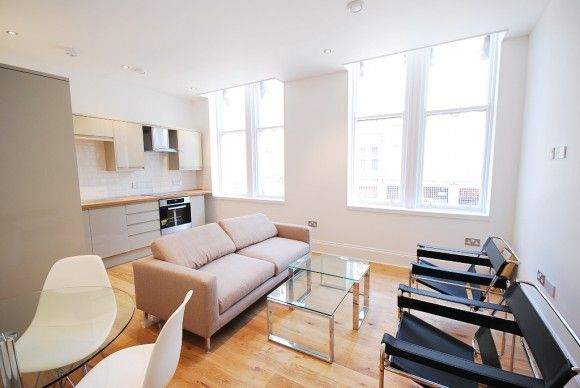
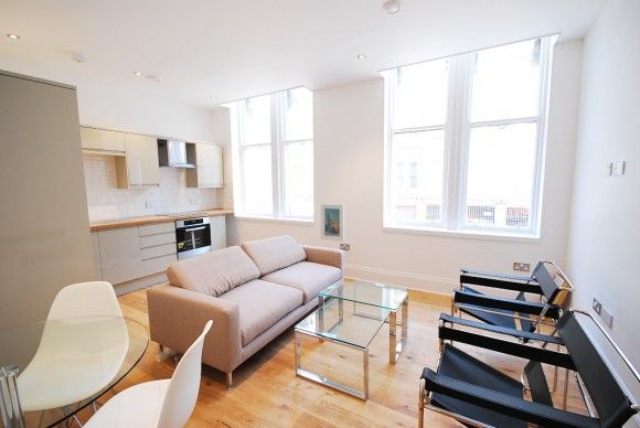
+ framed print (332, 222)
